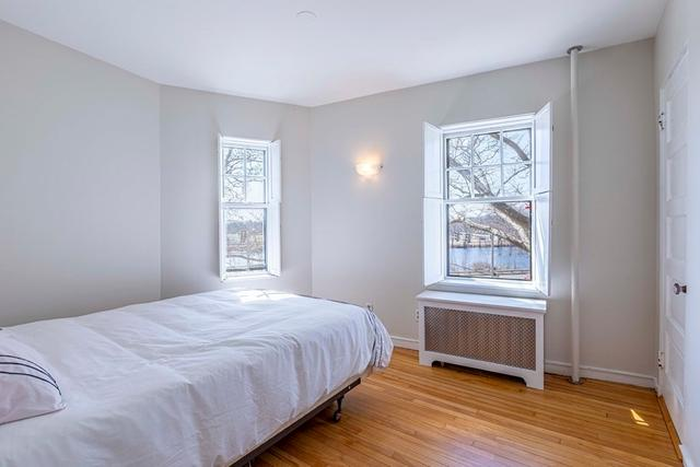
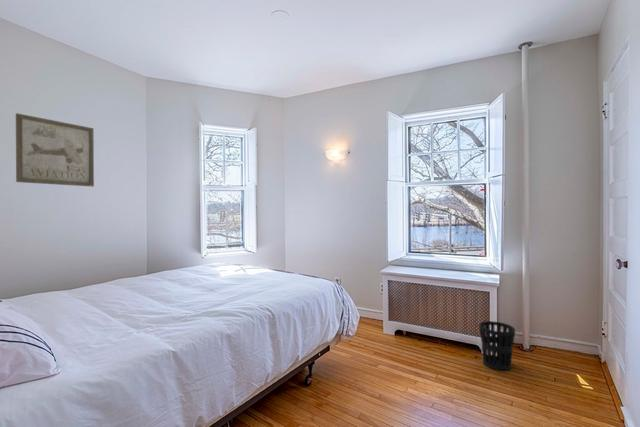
+ wall art (57, 153)
+ wastebasket (497, 345)
